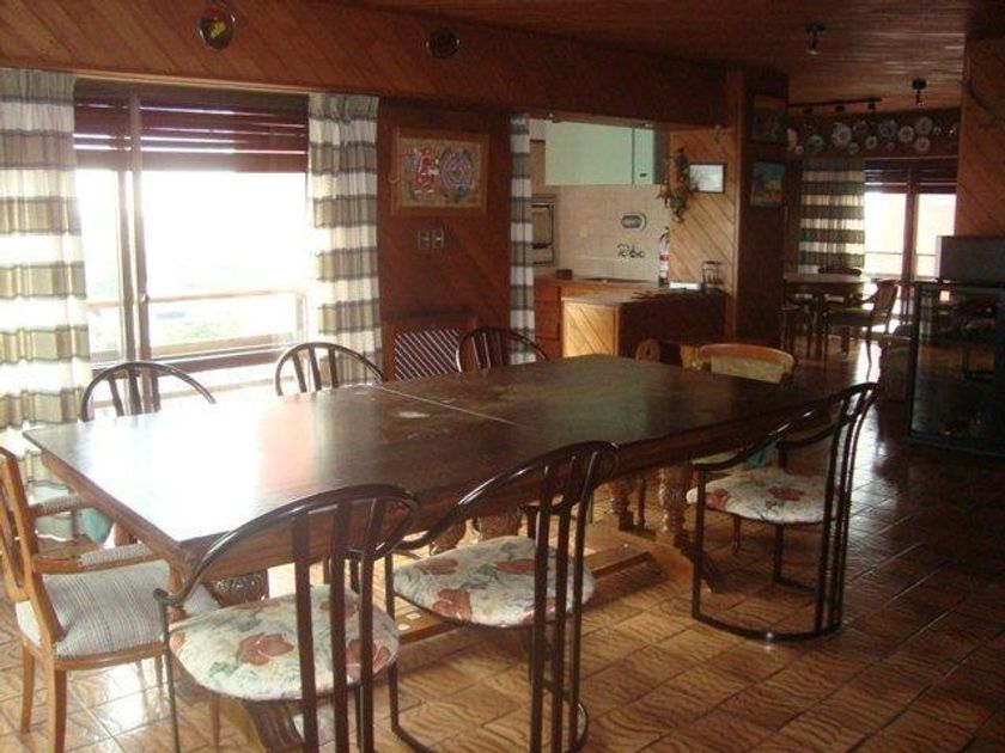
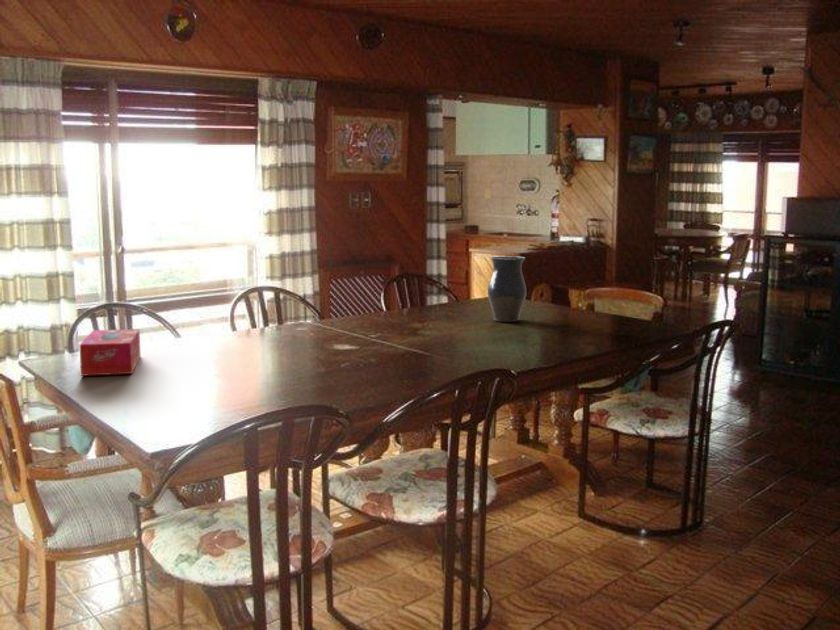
+ vase (507, 289)
+ tissue box (111, 351)
